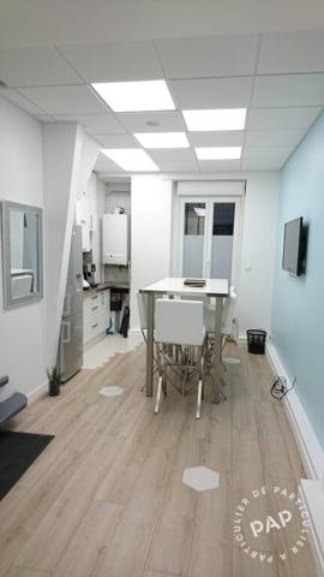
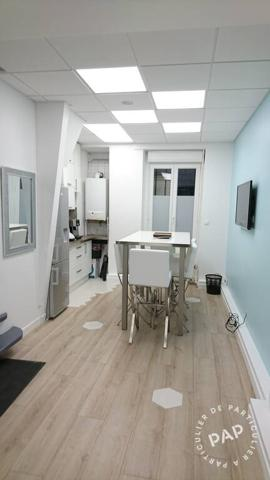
- potted plant (55, 379)
